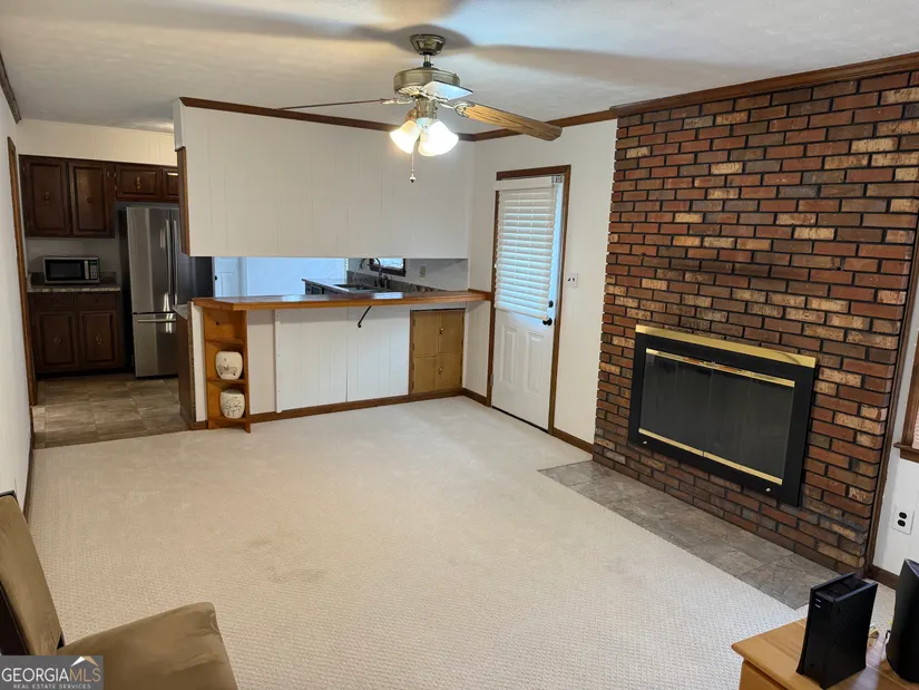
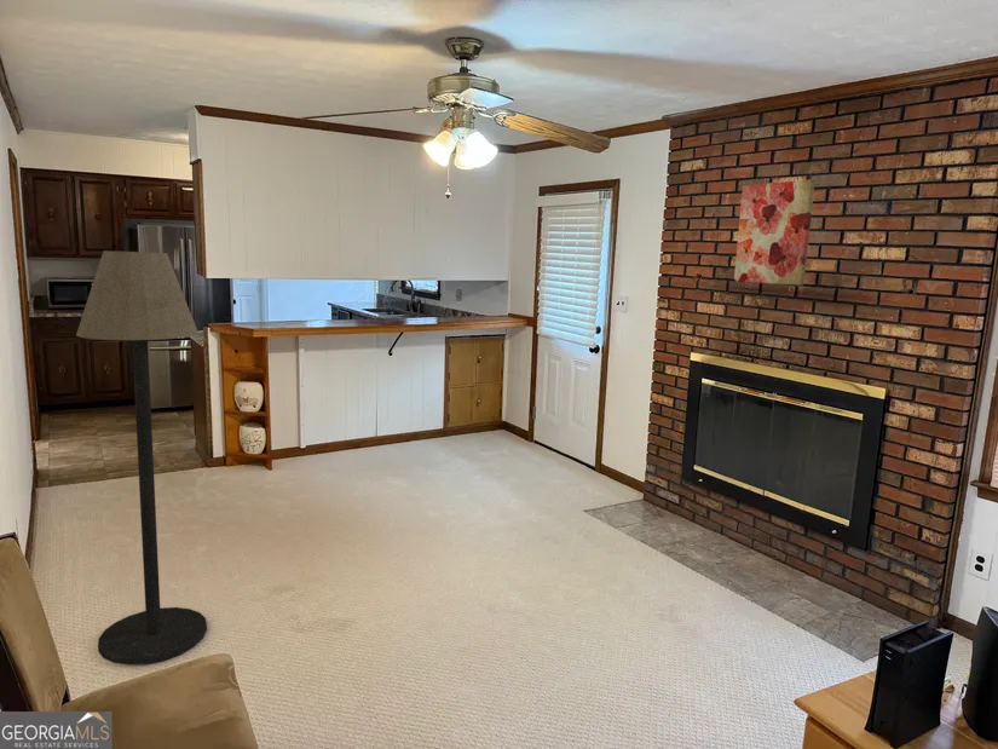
+ wall art (772, 234)
+ floor lamp (145, 453)
